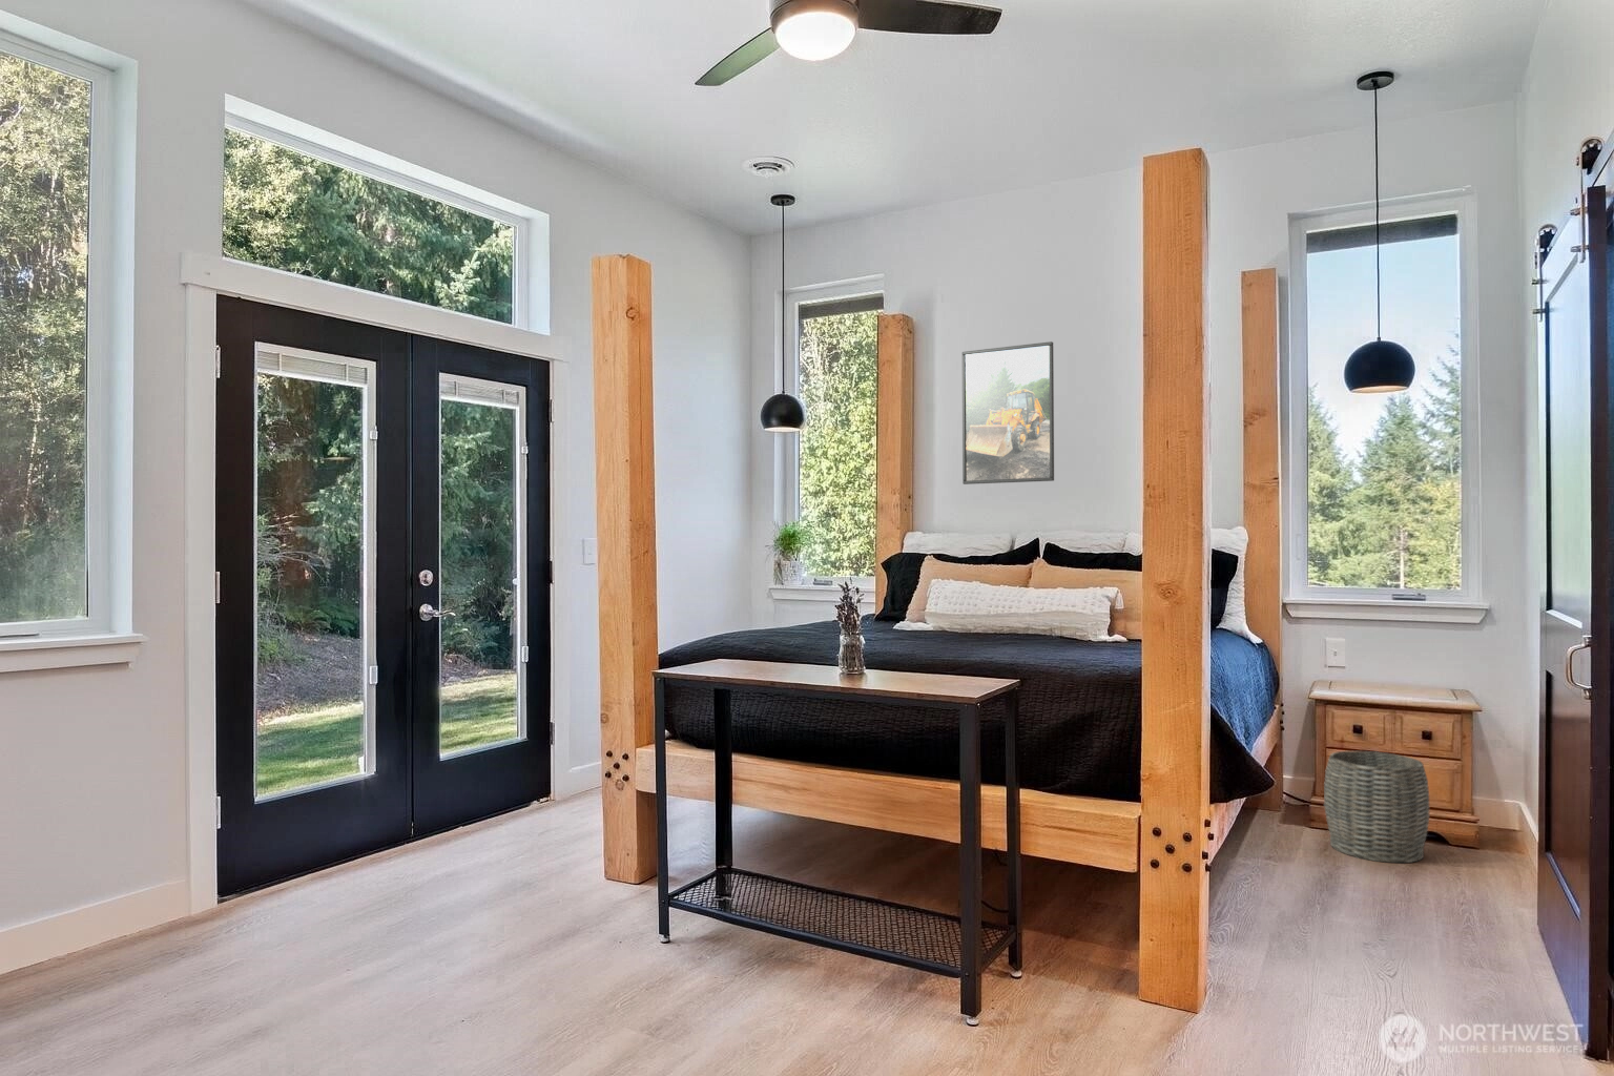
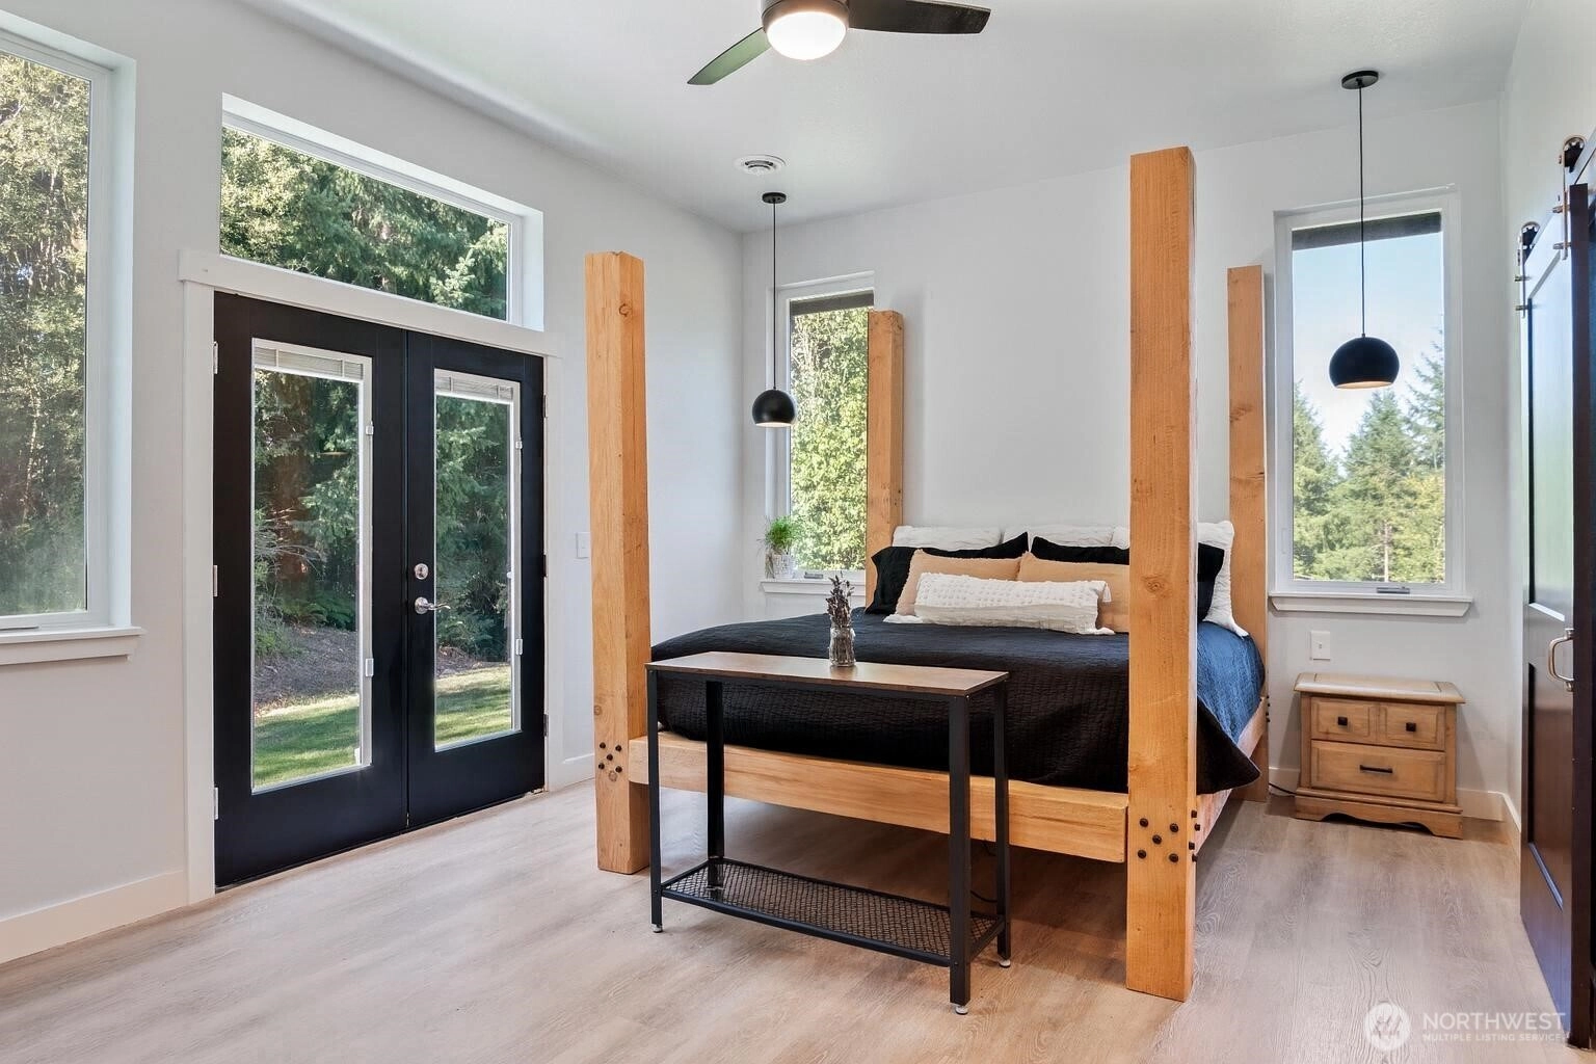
- woven basket (1375, 803)
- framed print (1006, 414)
